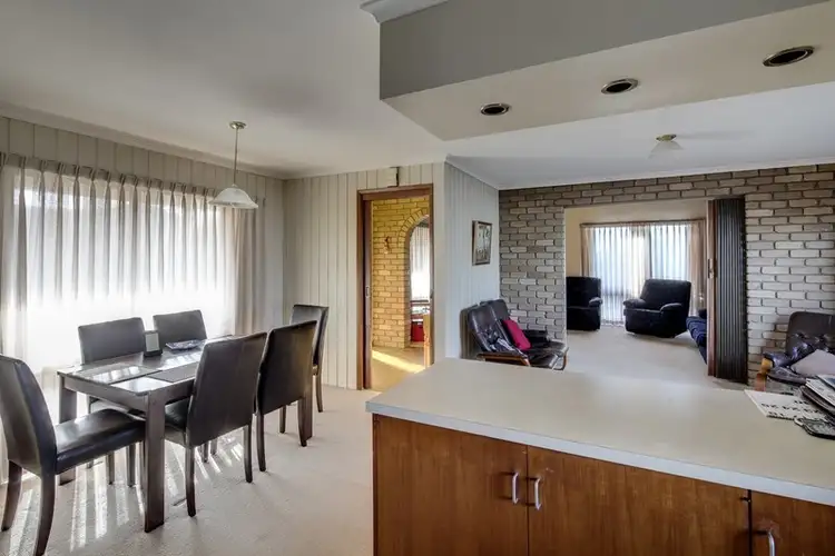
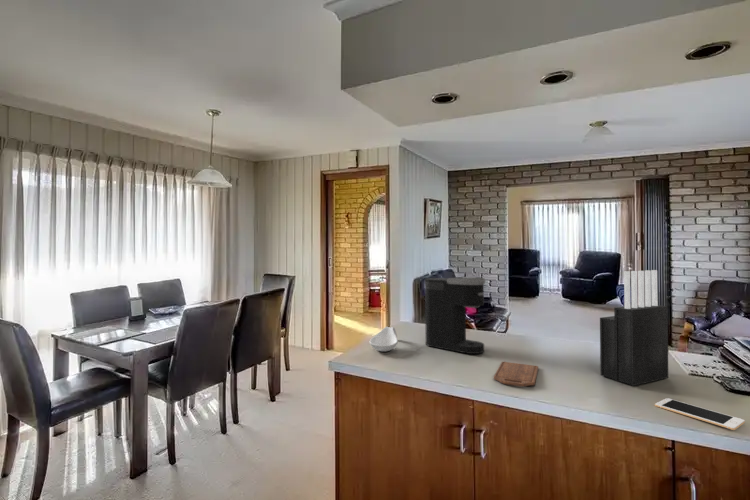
+ coffee maker (454, 312)
+ knife block (629, 322)
+ cell phone (697, 412)
+ cutting board (516, 373)
+ spoon rest (386, 337)
